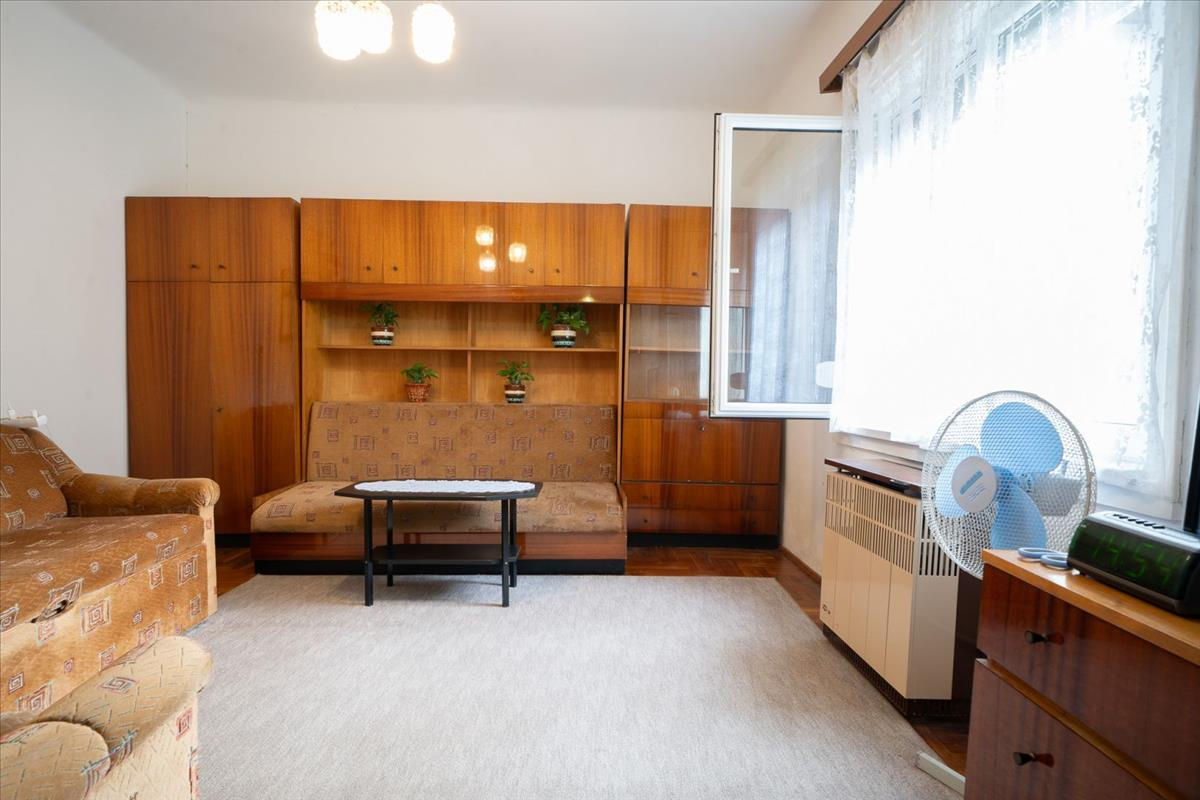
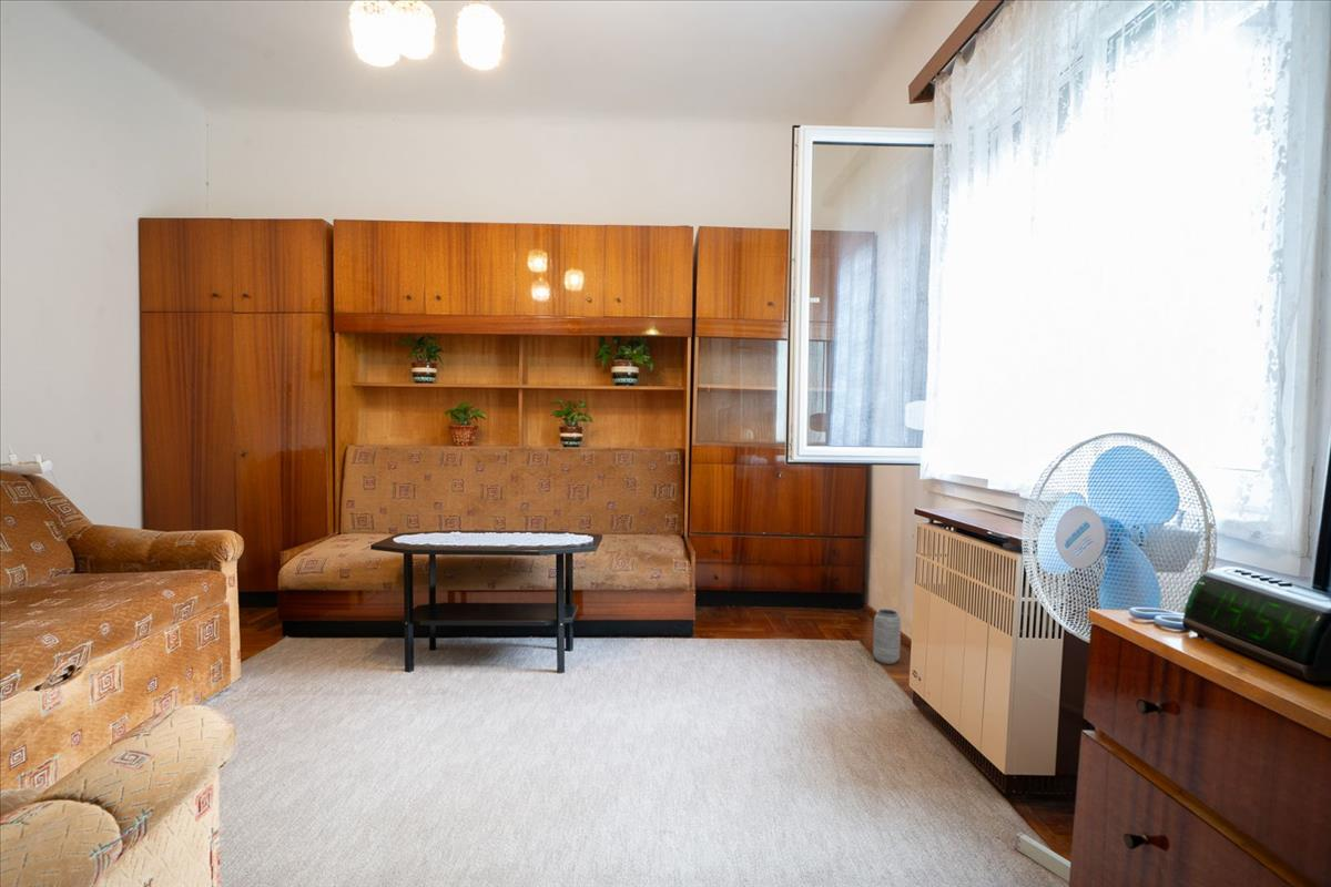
+ vase (886, 635)
